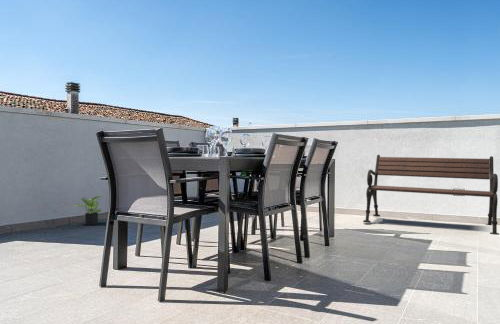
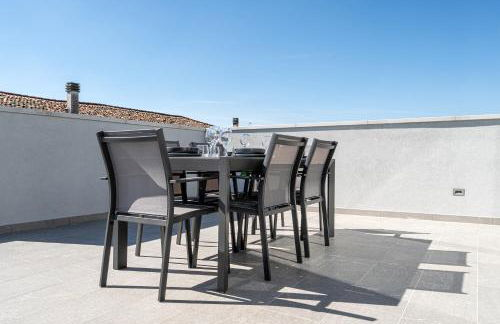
- garden bench (428, 189)
- potted plant (91, 209)
